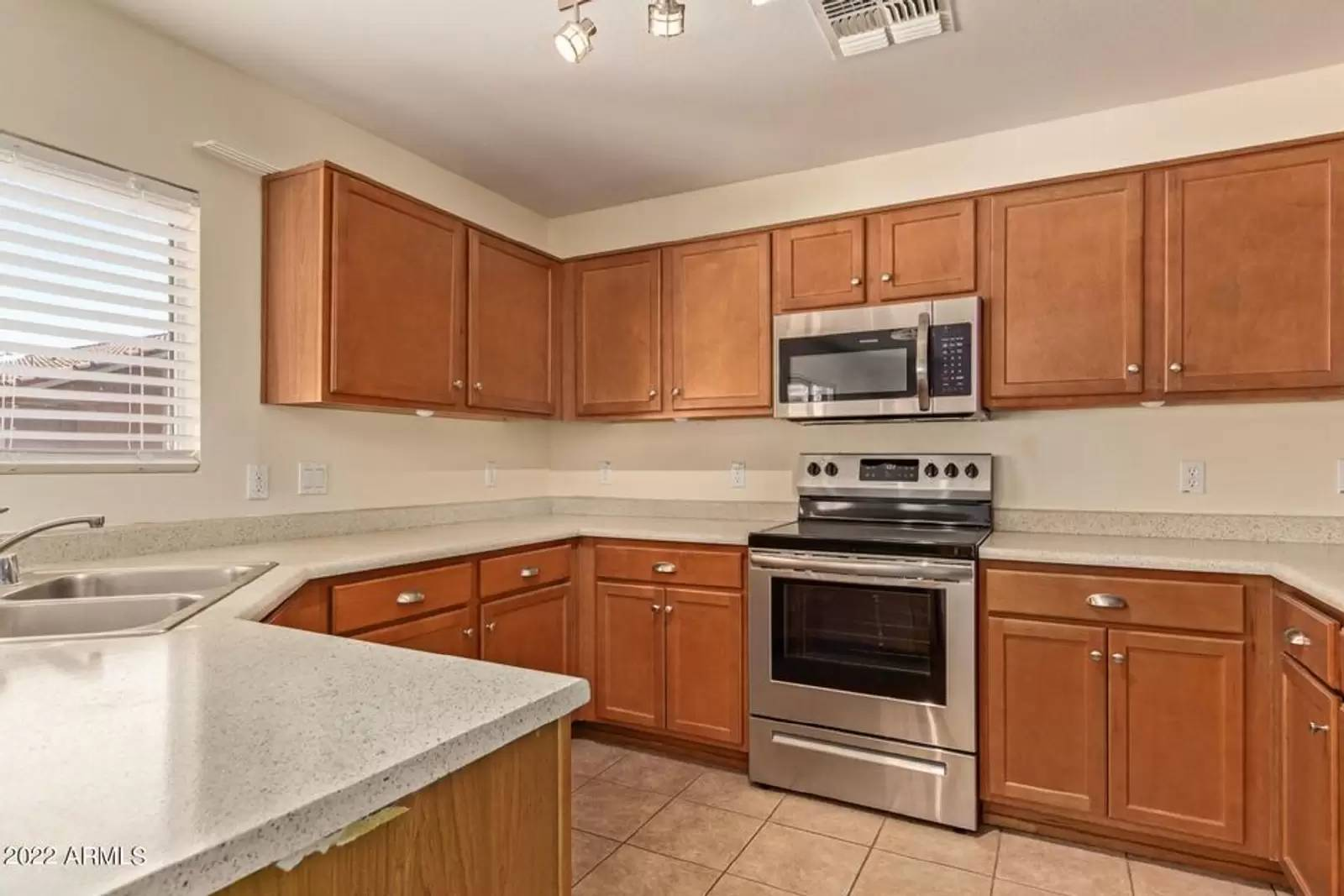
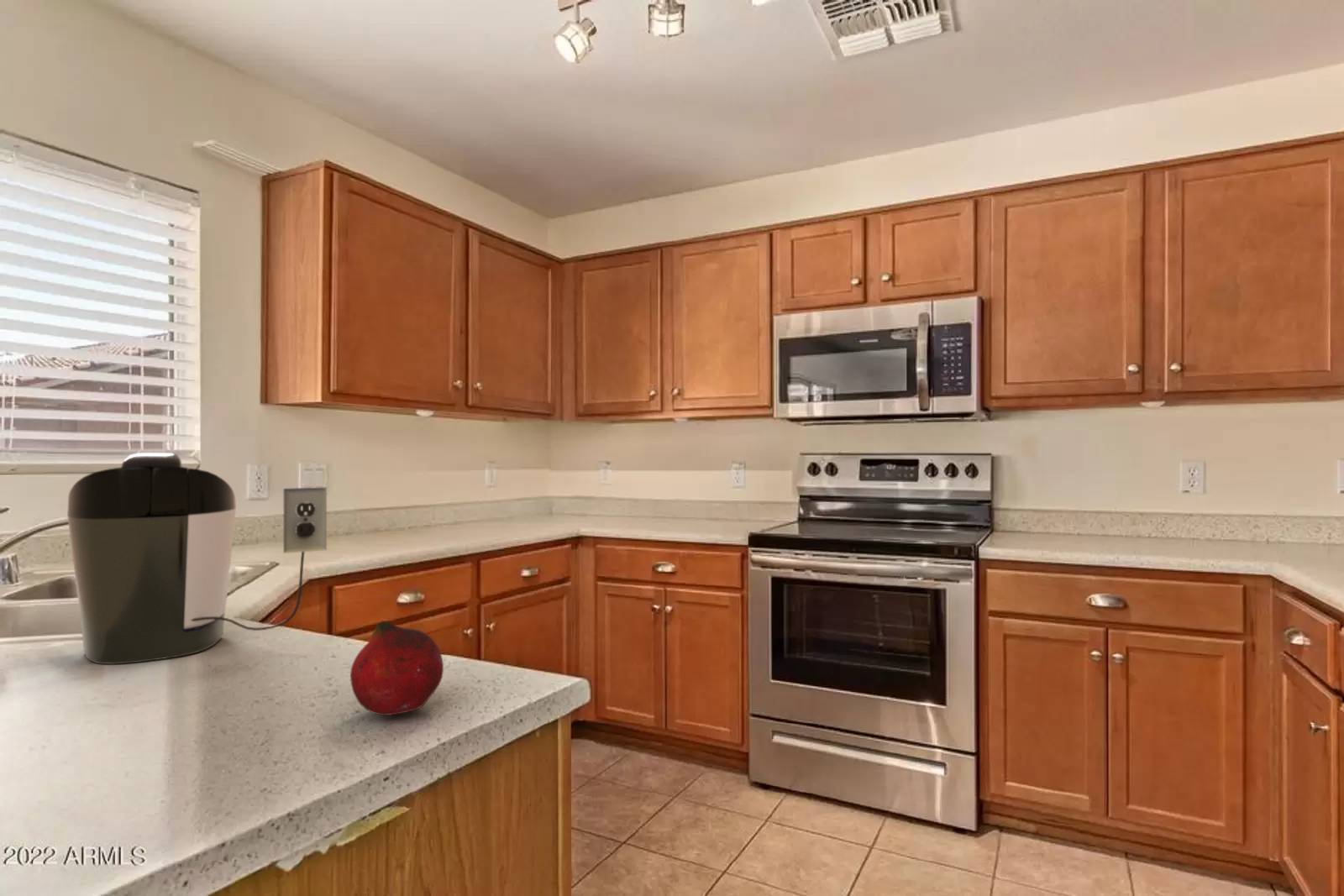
+ coffee maker (201, 548)
+ fruit (398, 666)
